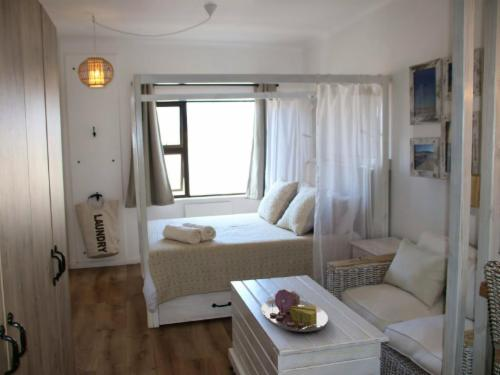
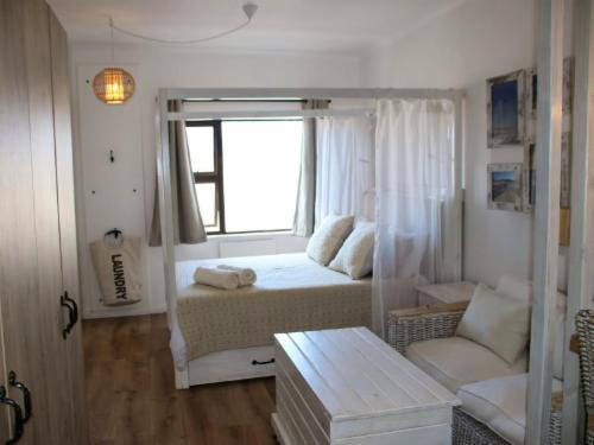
- serving tray (293, 304)
